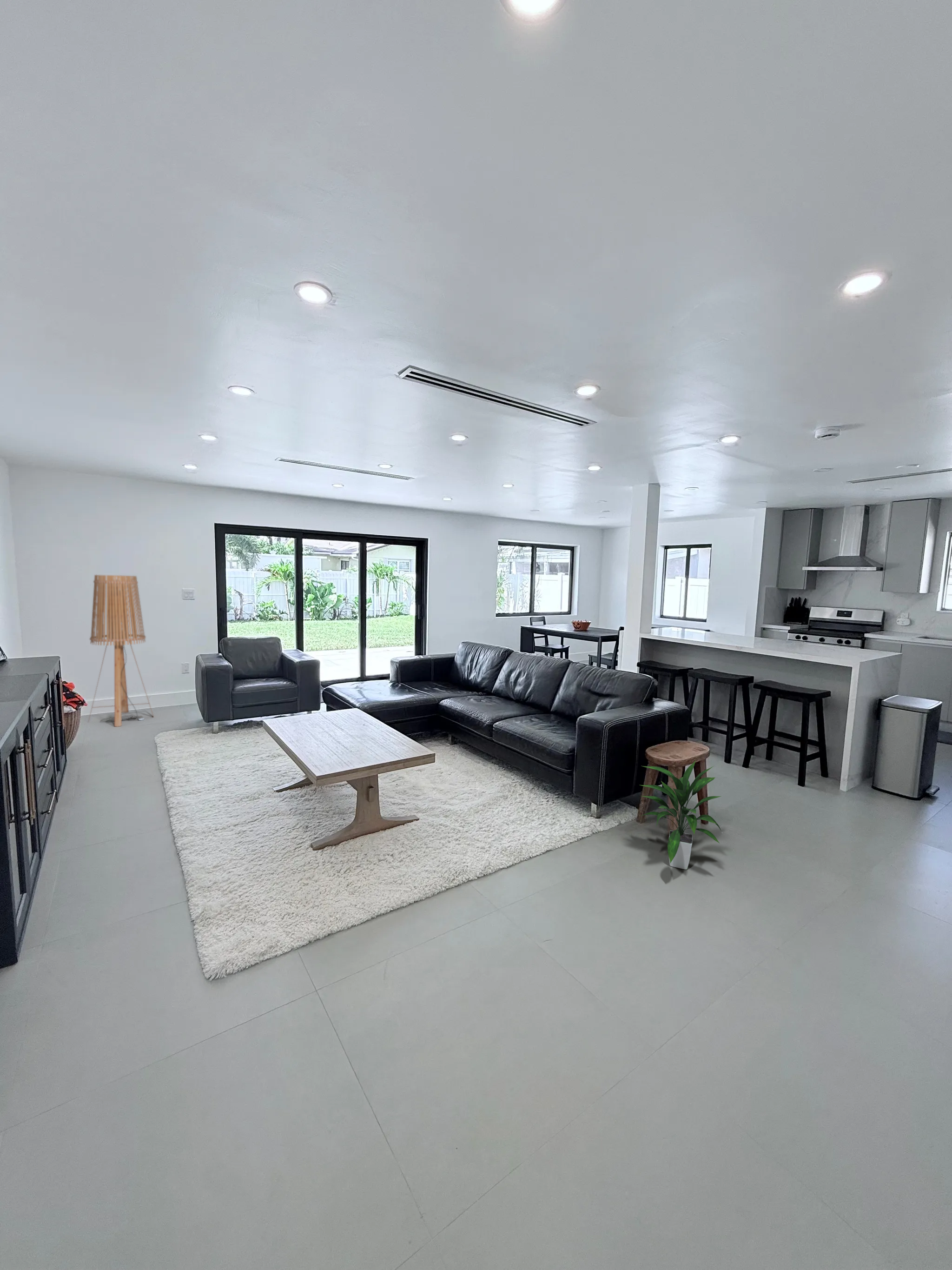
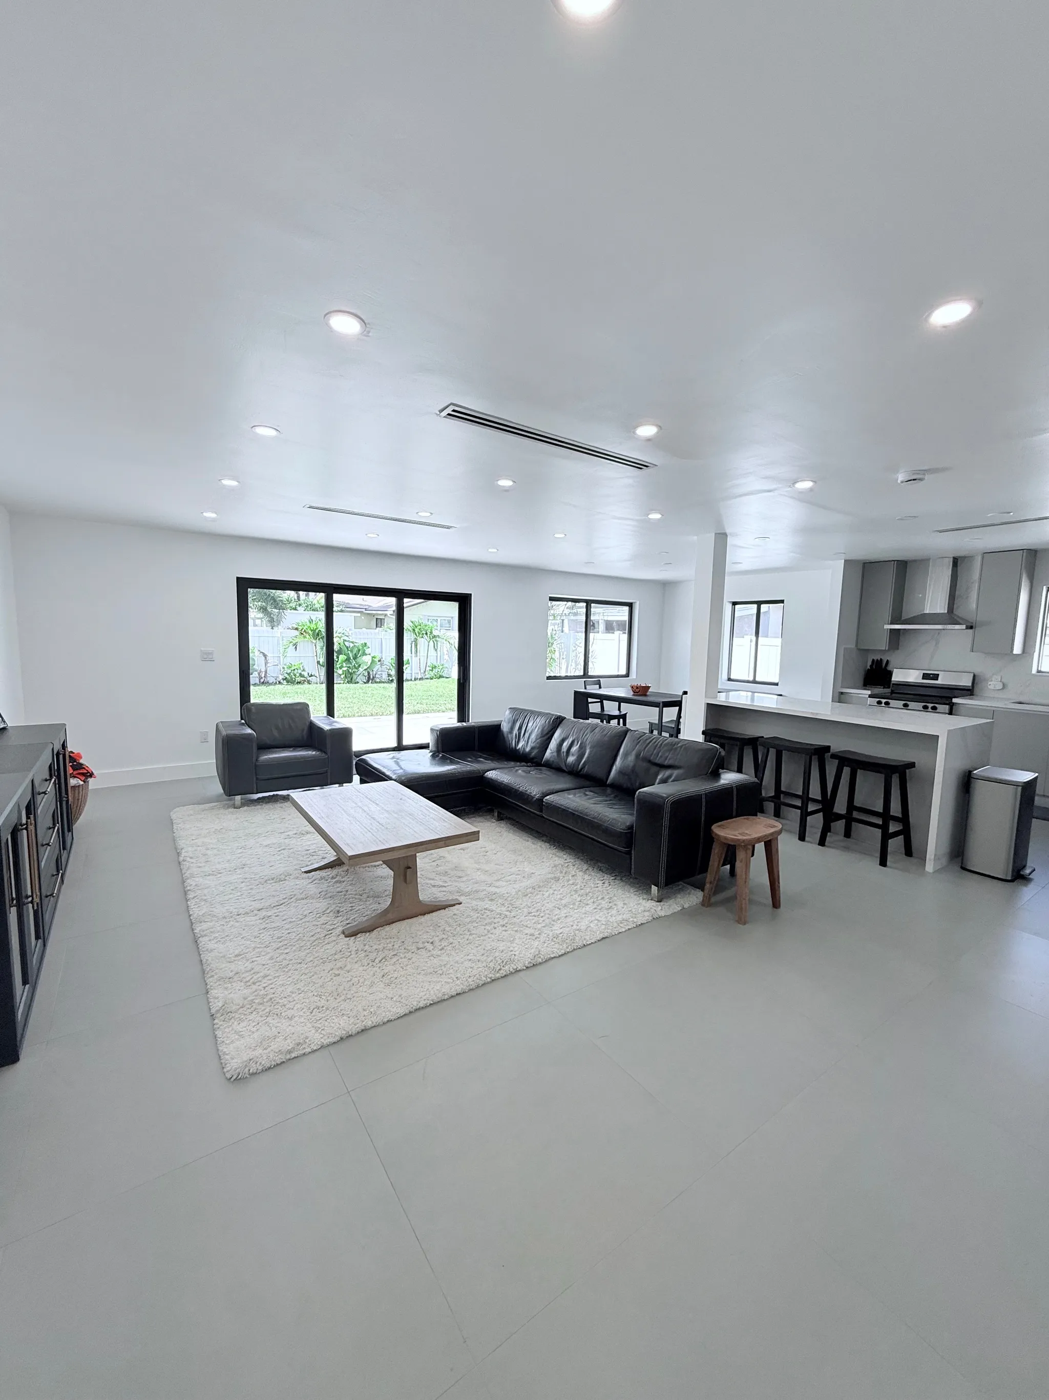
- floor lamp (119, 648)
- indoor plant (680, 813)
